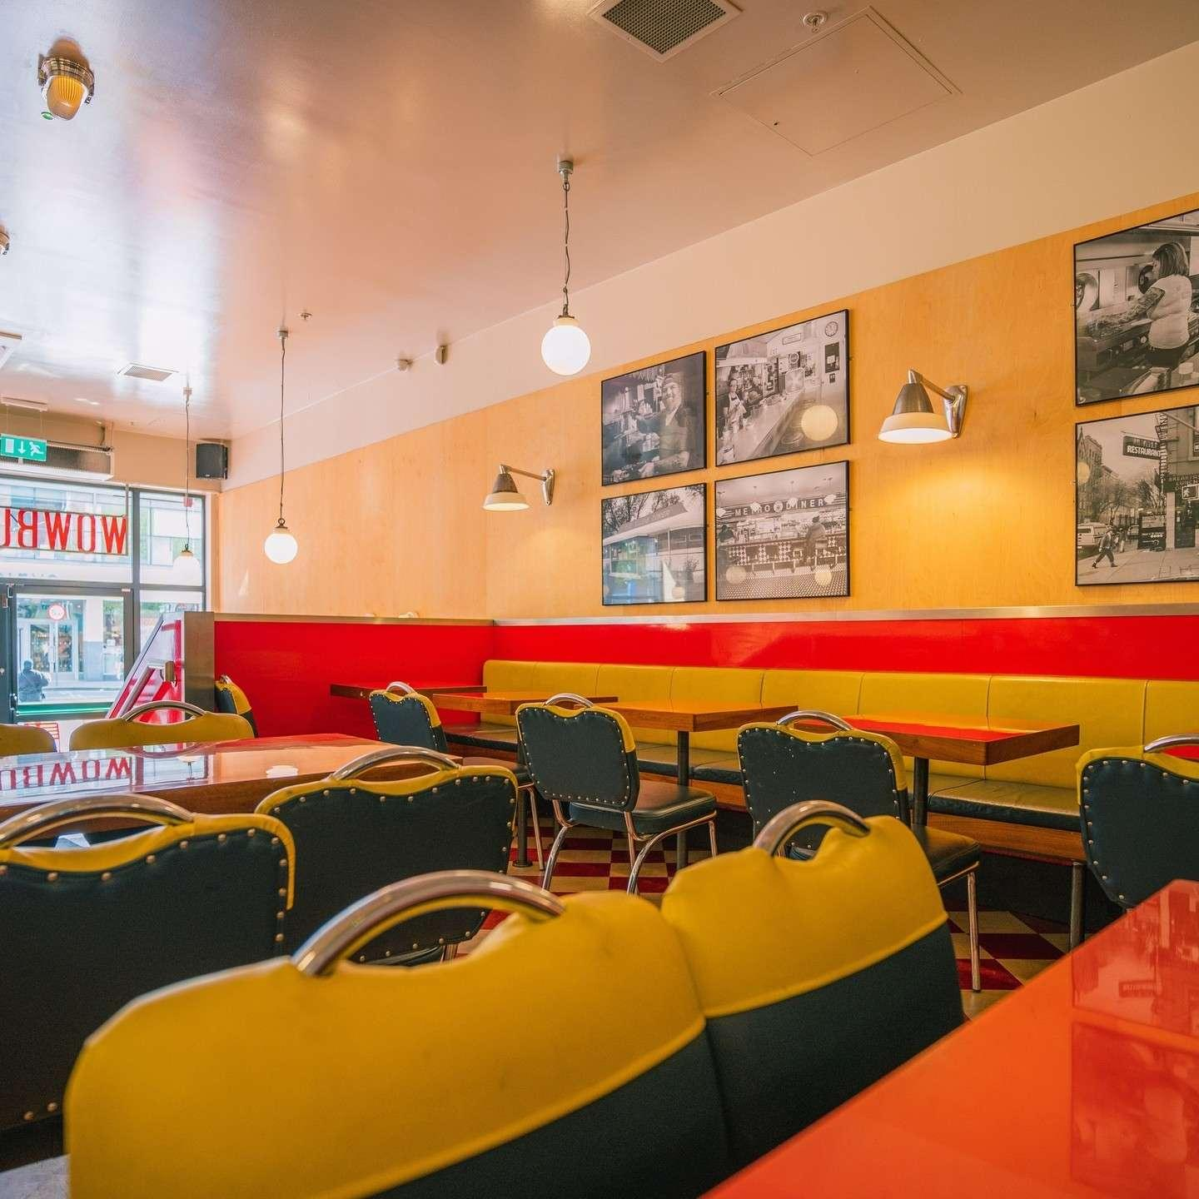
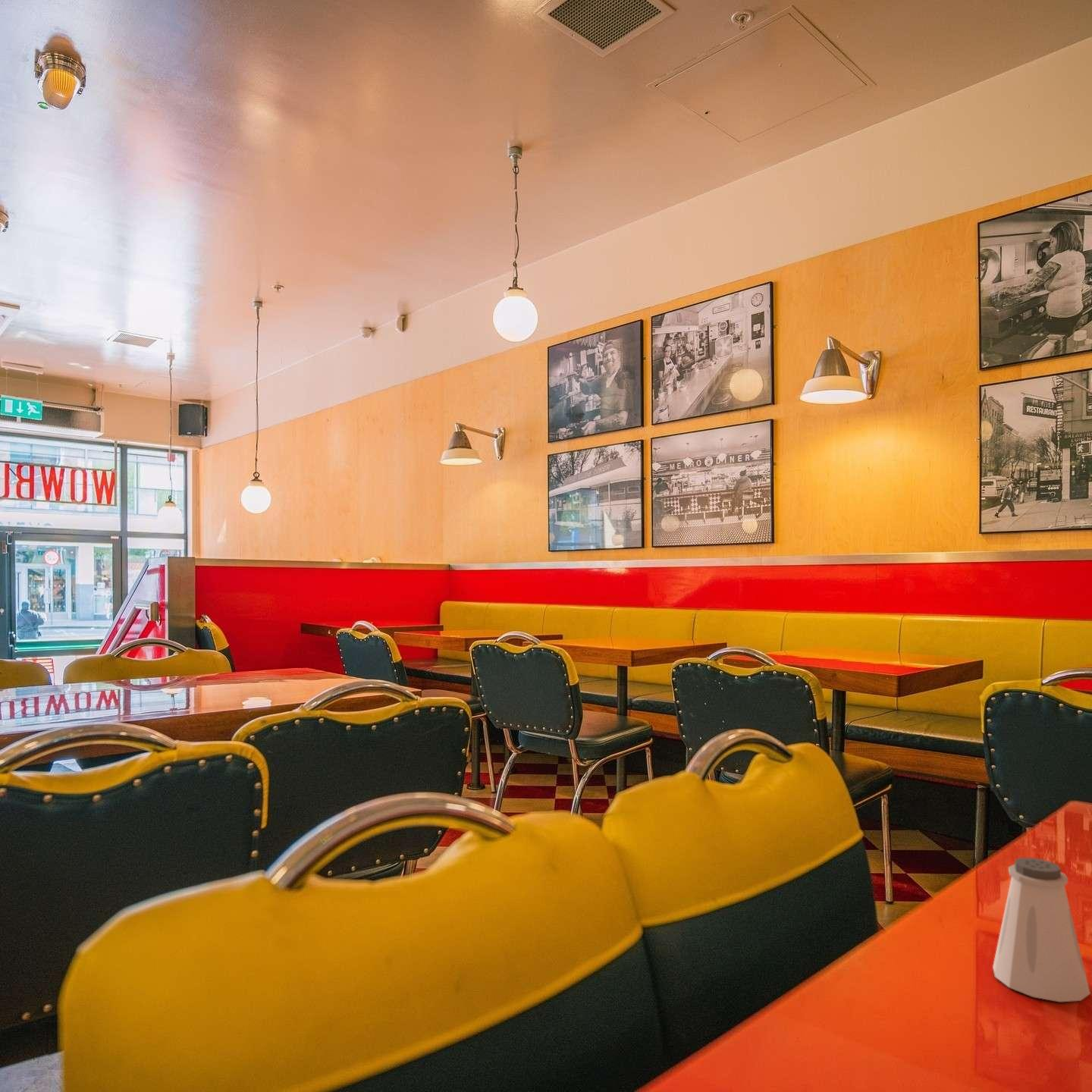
+ saltshaker (1038, 921)
